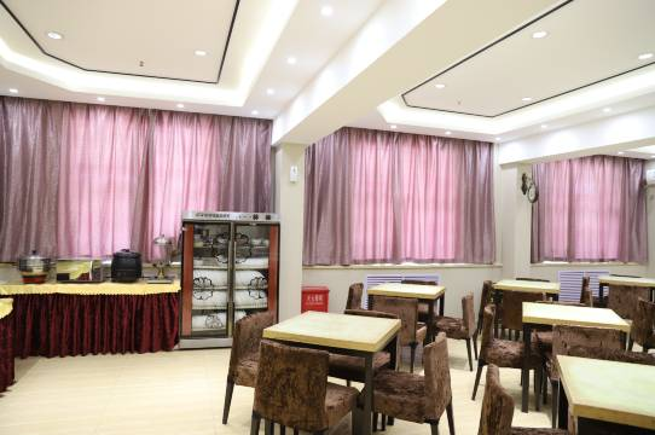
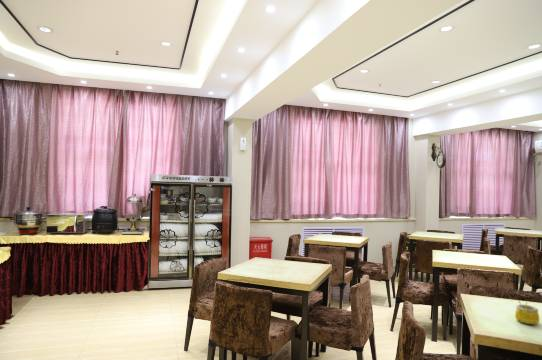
+ mug (525, 310)
